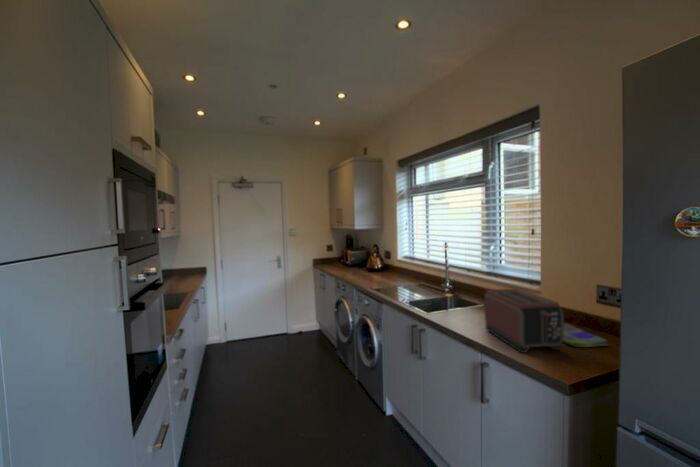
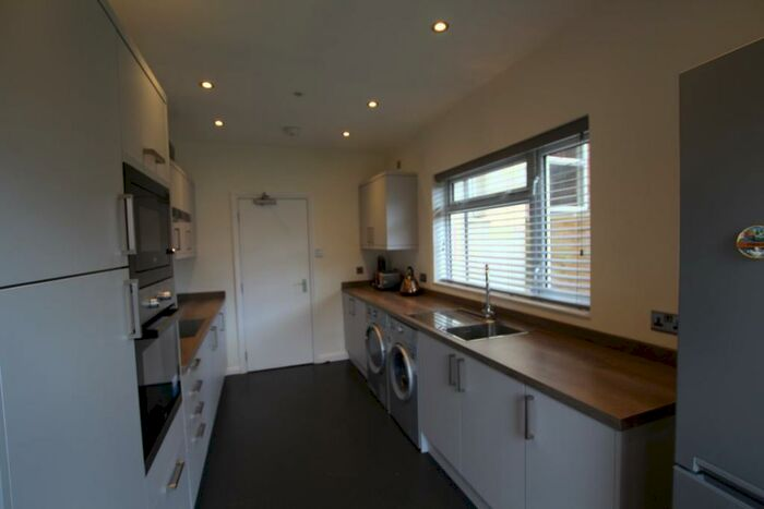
- dish towel (570, 334)
- toaster (522, 318)
